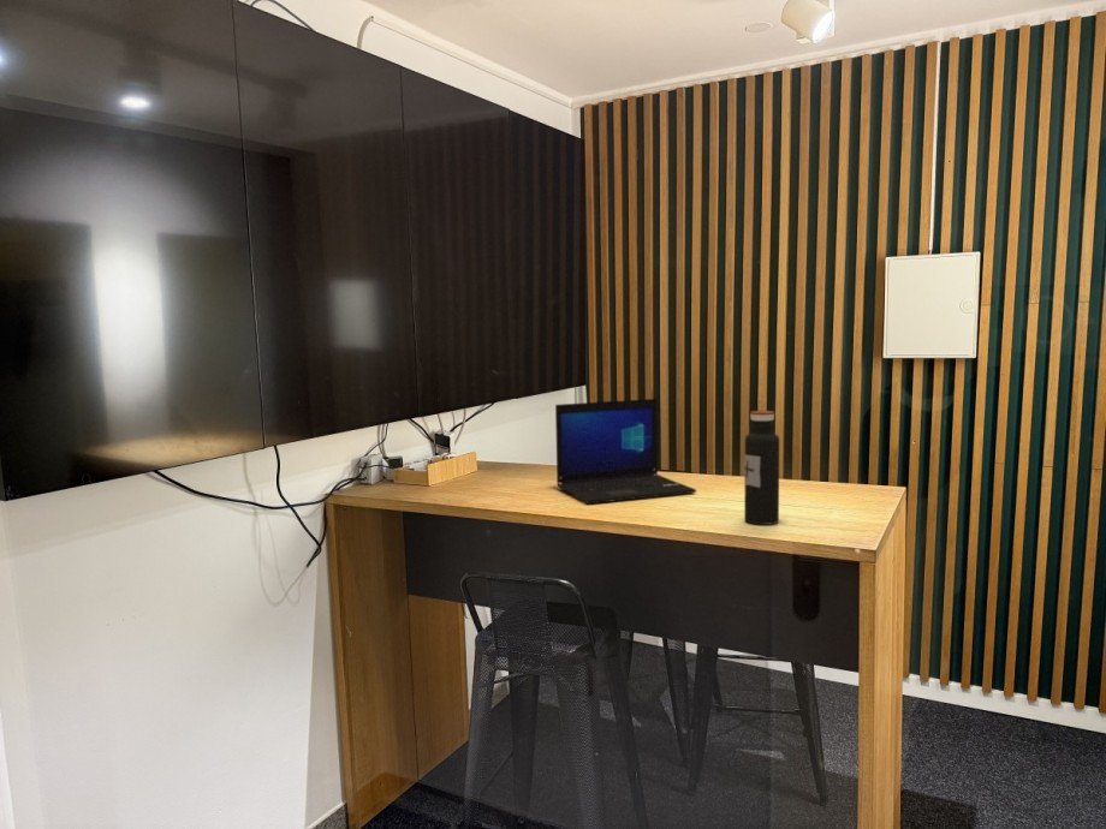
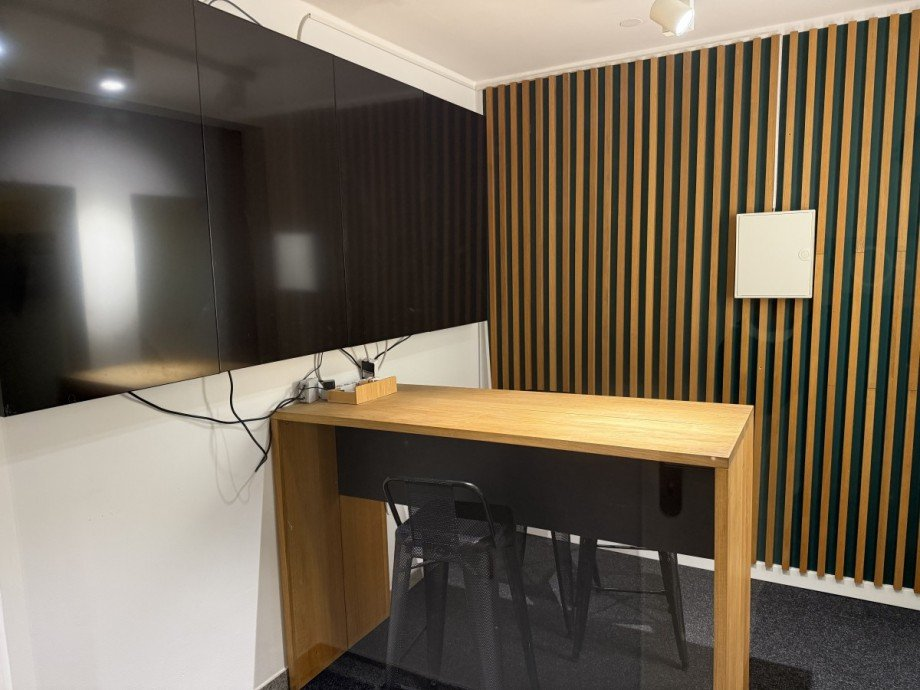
- laptop (624, 447)
- water bottle (761, 466)
